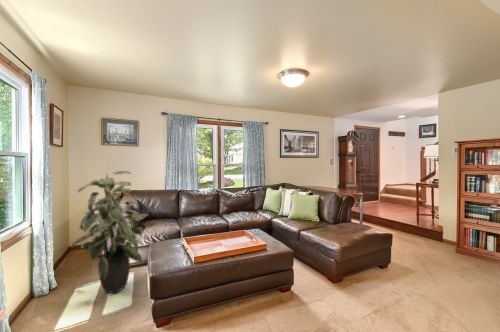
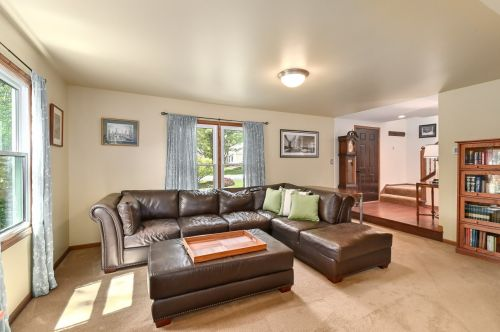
- indoor plant (115, 232)
